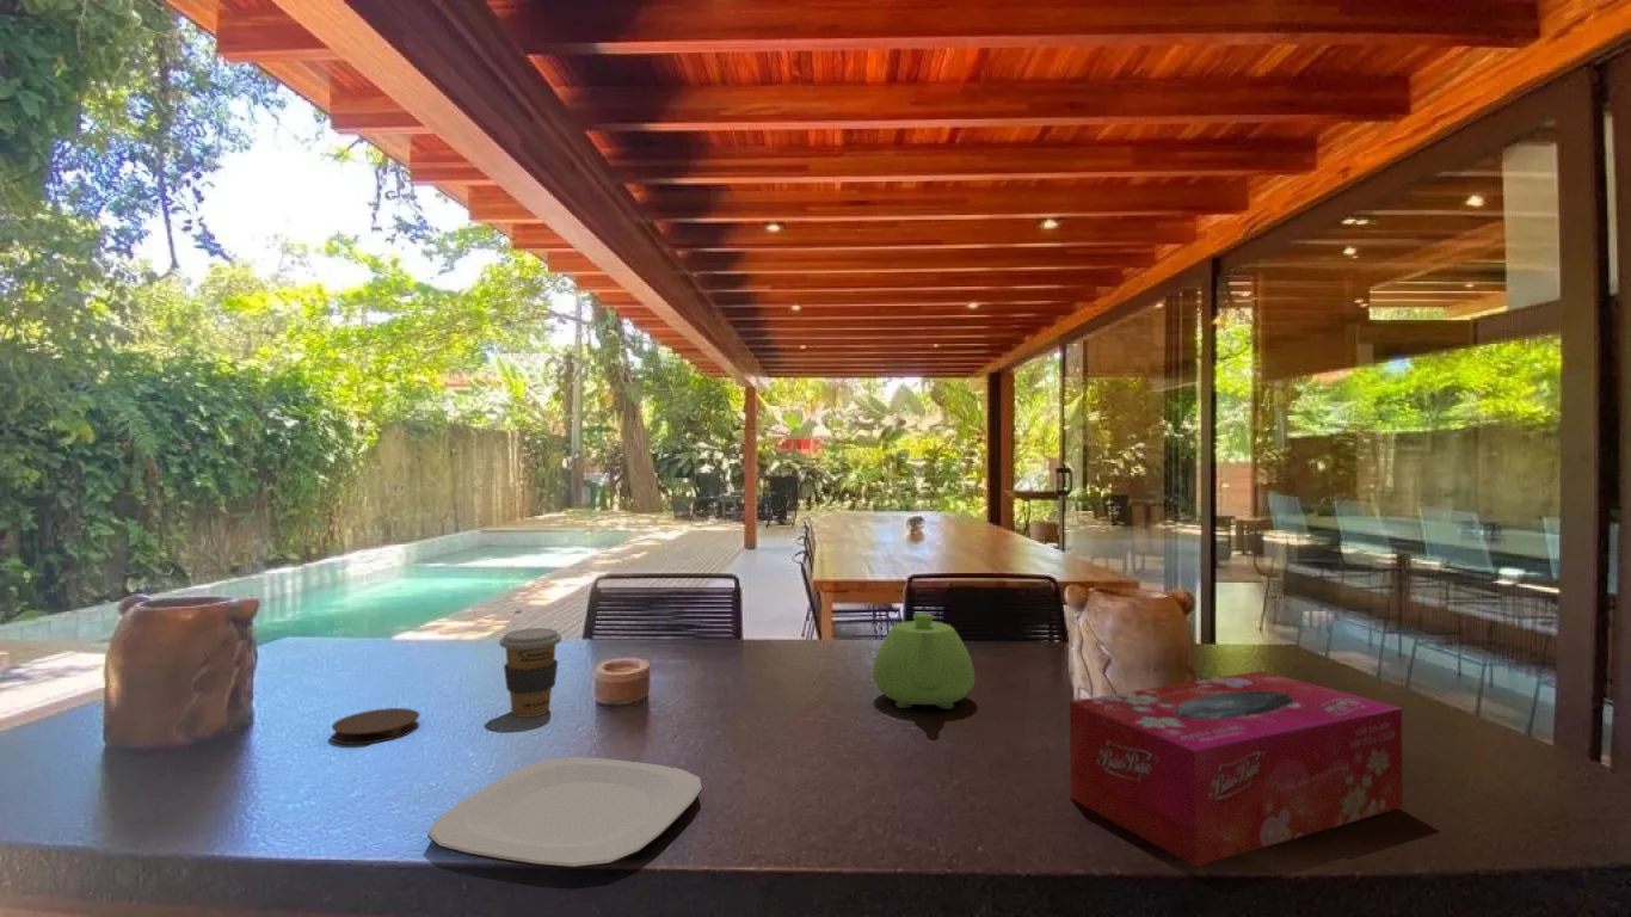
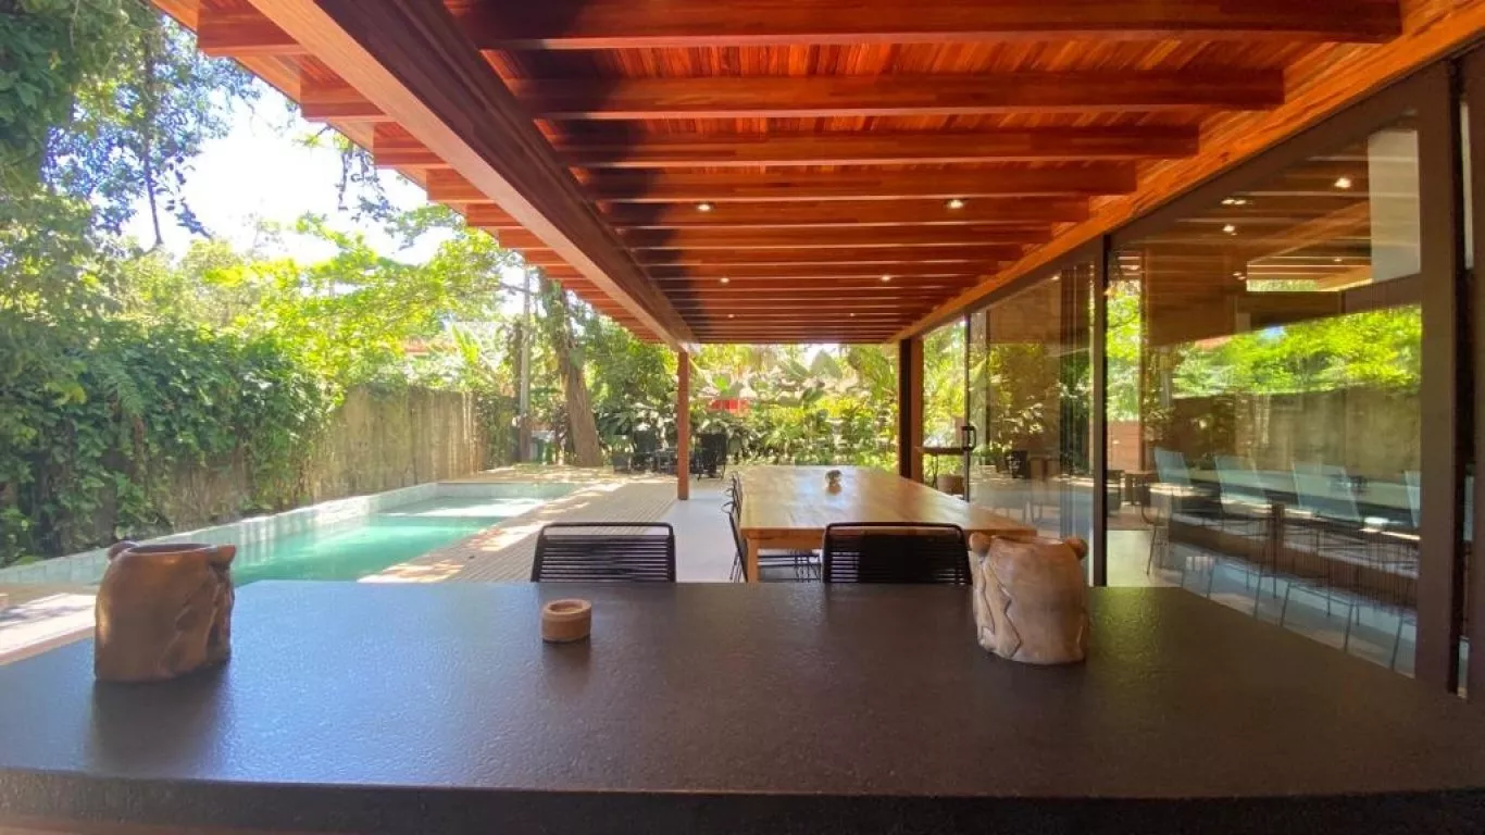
- coaster (376, 725)
- tissue box (1233, 753)
- coffee cup (530, 672)
- teapot (923, 657)
- plate (574, 810)
